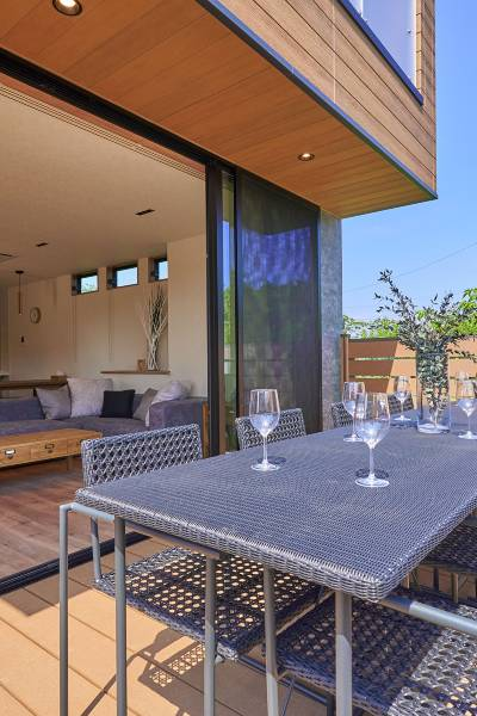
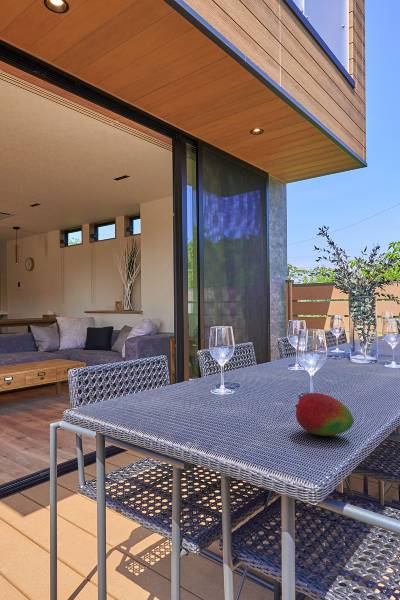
+ fruit (323, 414)
